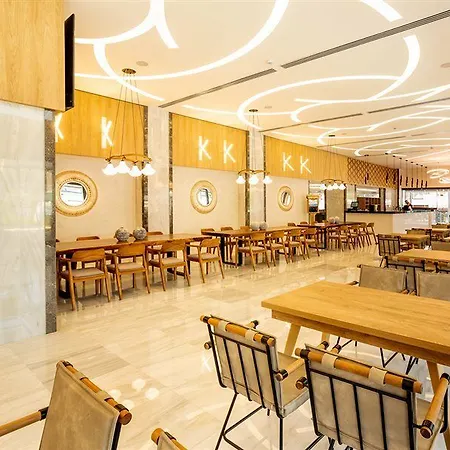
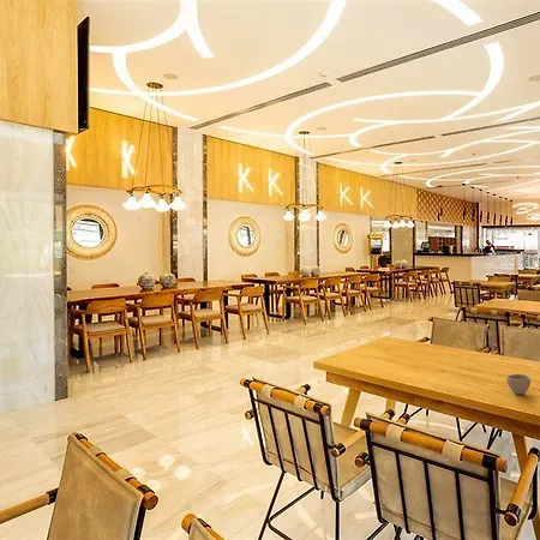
+ cup (520, 384)
